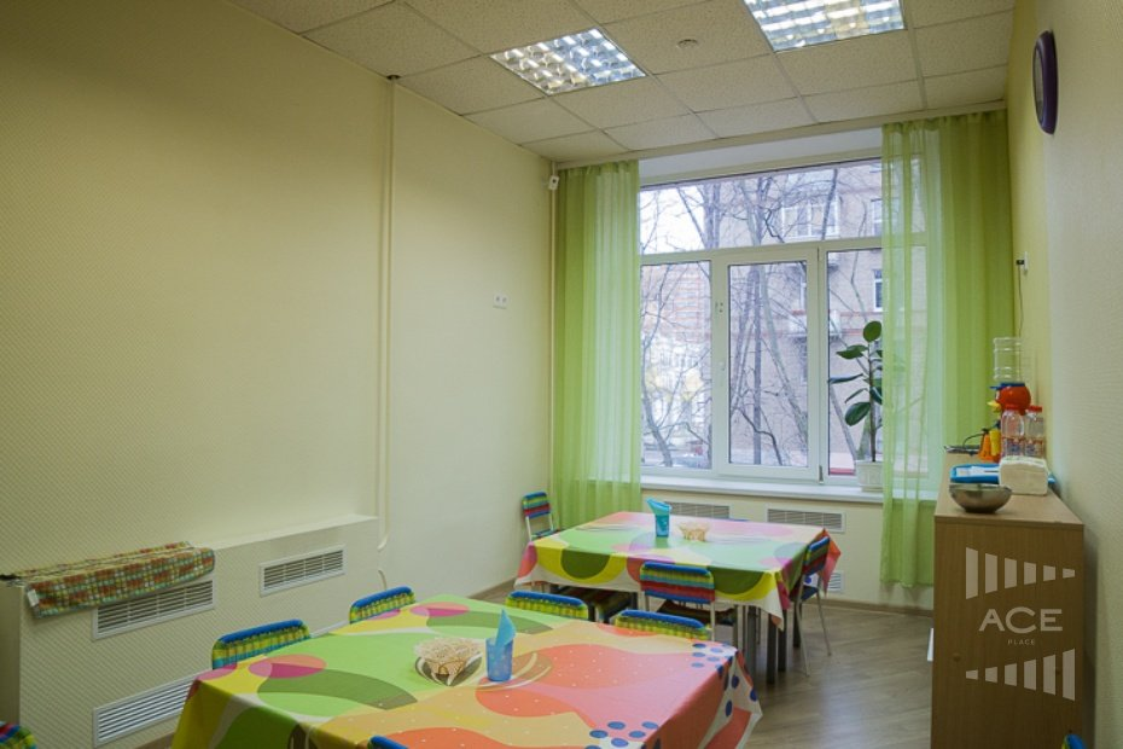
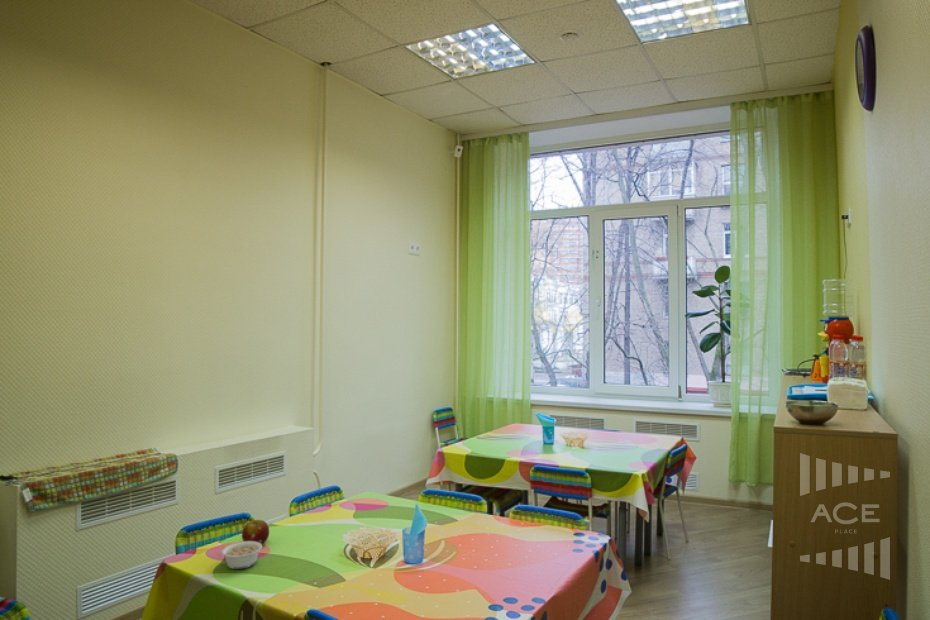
+ fruit (255, 532)
+ legume (241, 555)
